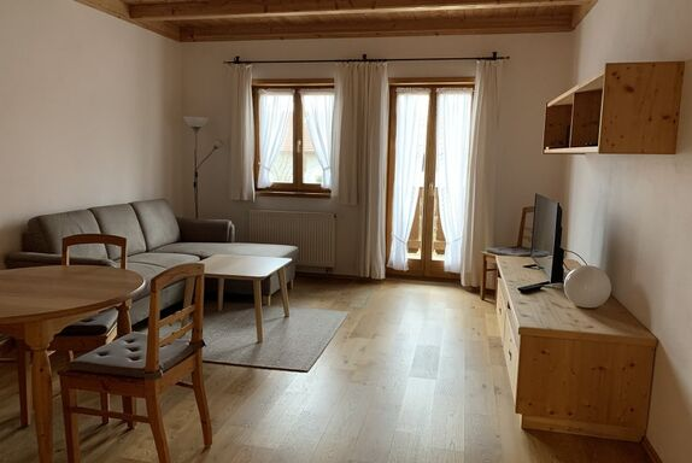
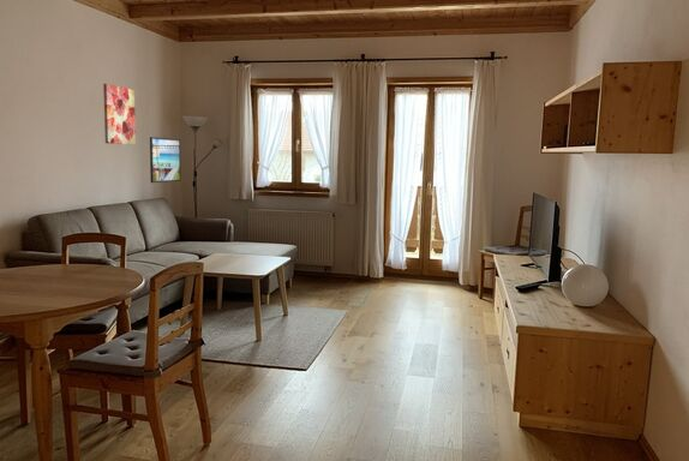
+ wall art (120, 115)
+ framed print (166, 160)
